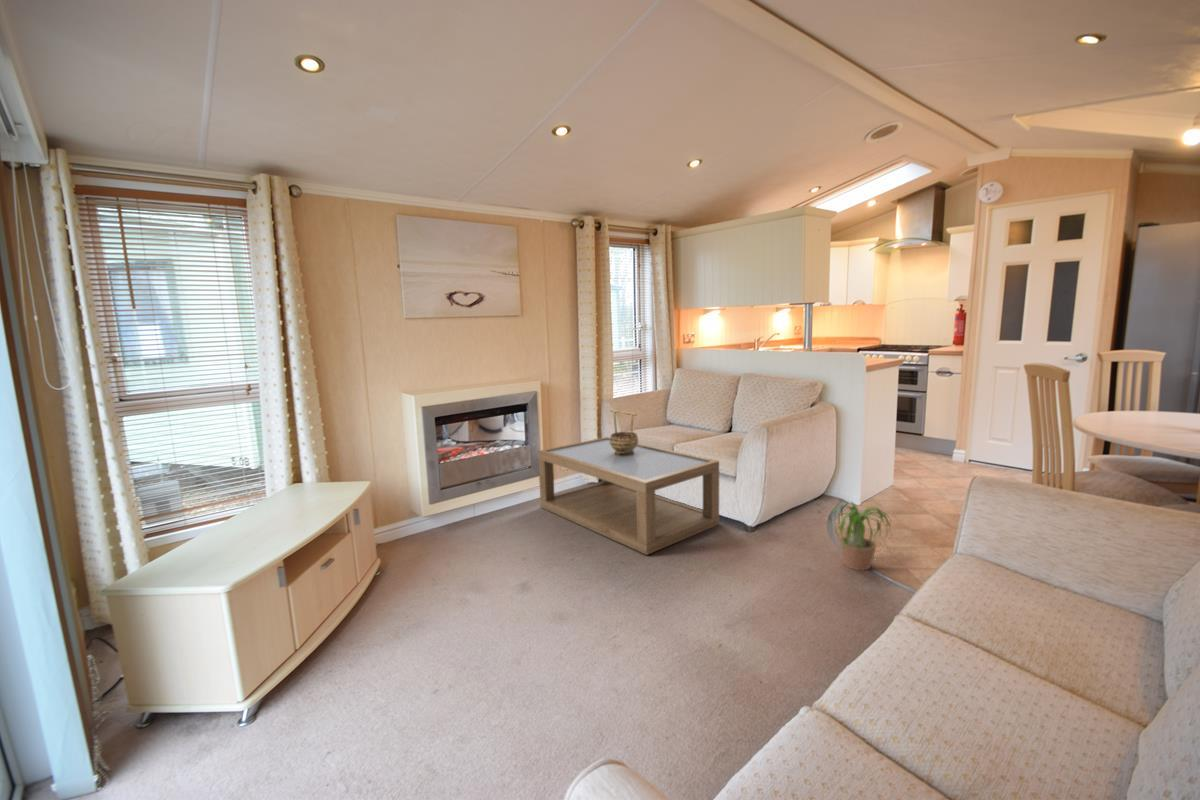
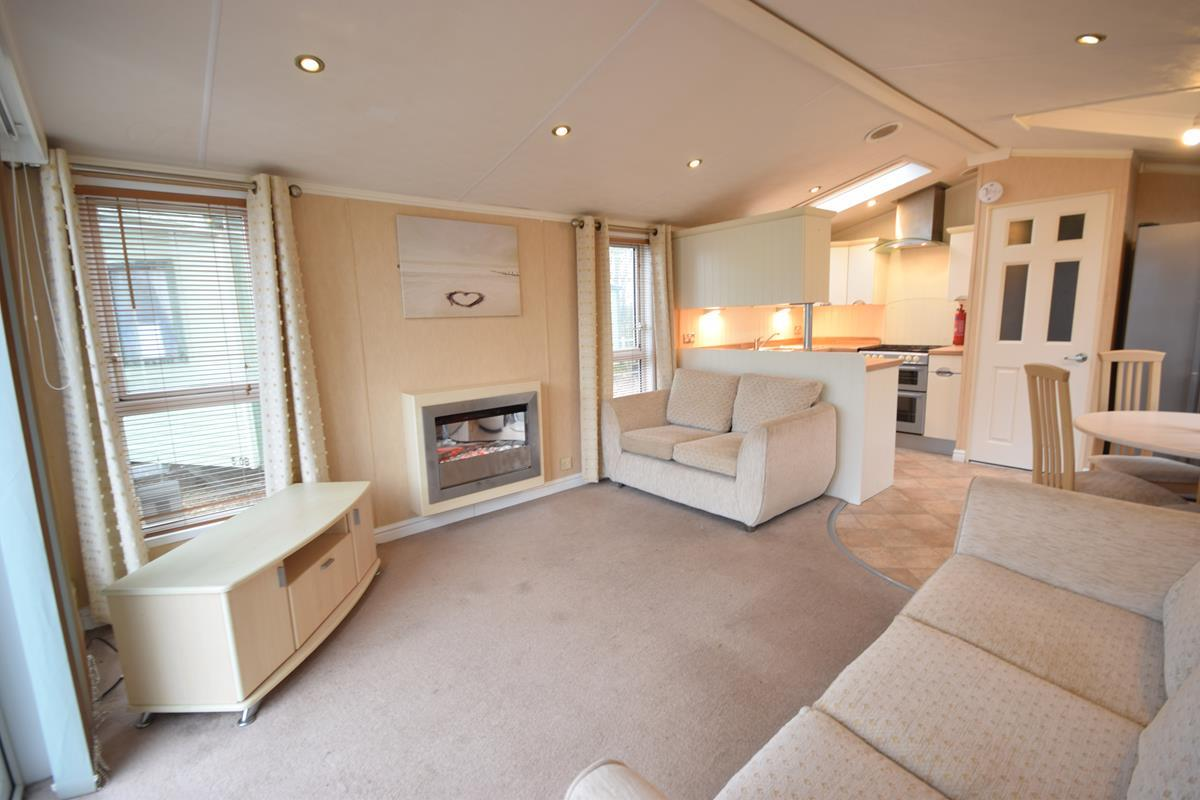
- potted plant (864, 538)
- coffee table (623, 485)
- decorative bowl (623, 432)
